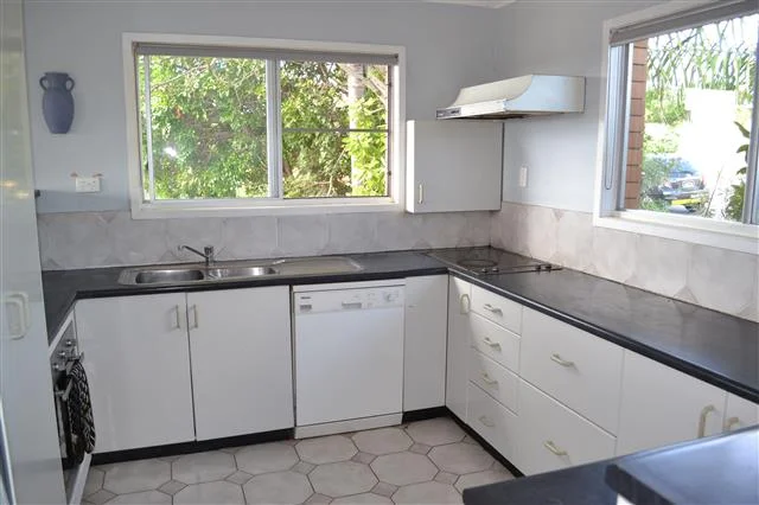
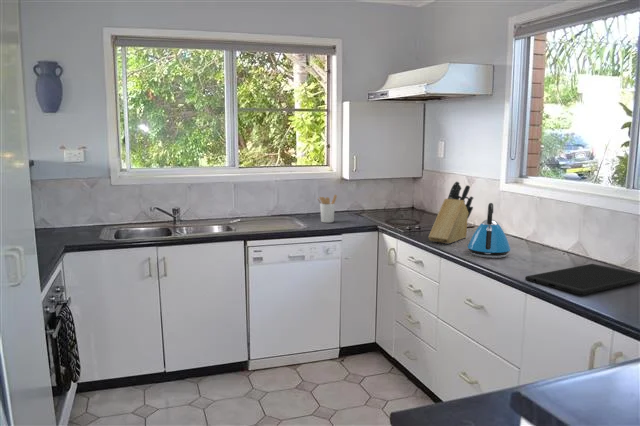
+ kettle (489, 228)
+ utensil holder (326, 208)
+ cutting board (587, 278)
+ knife block (452, 211)
